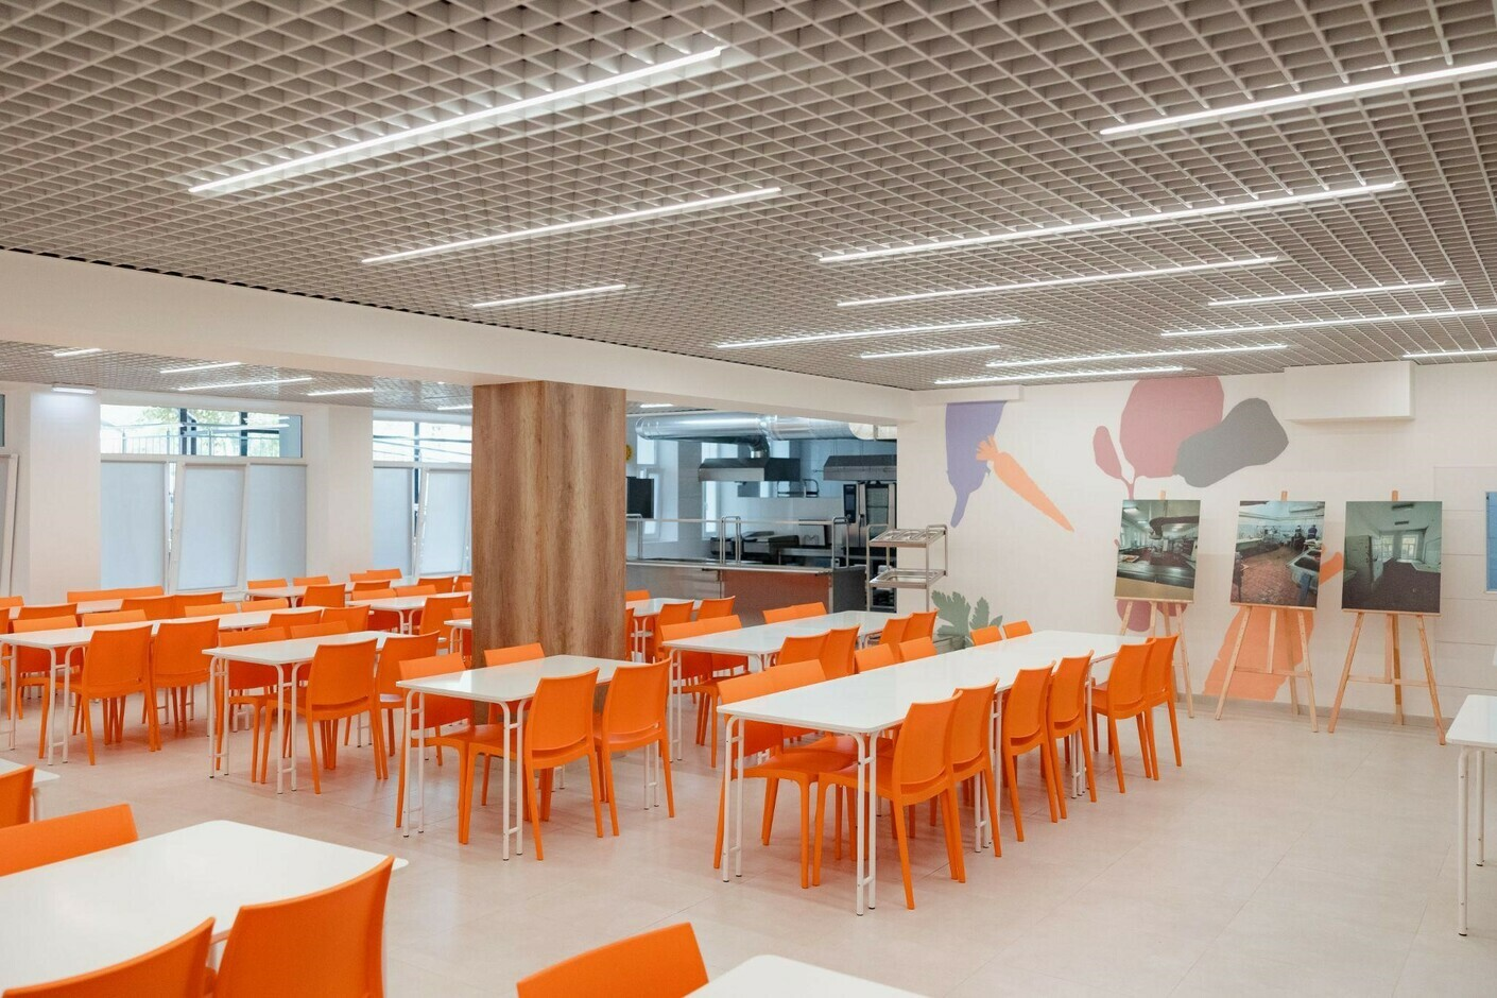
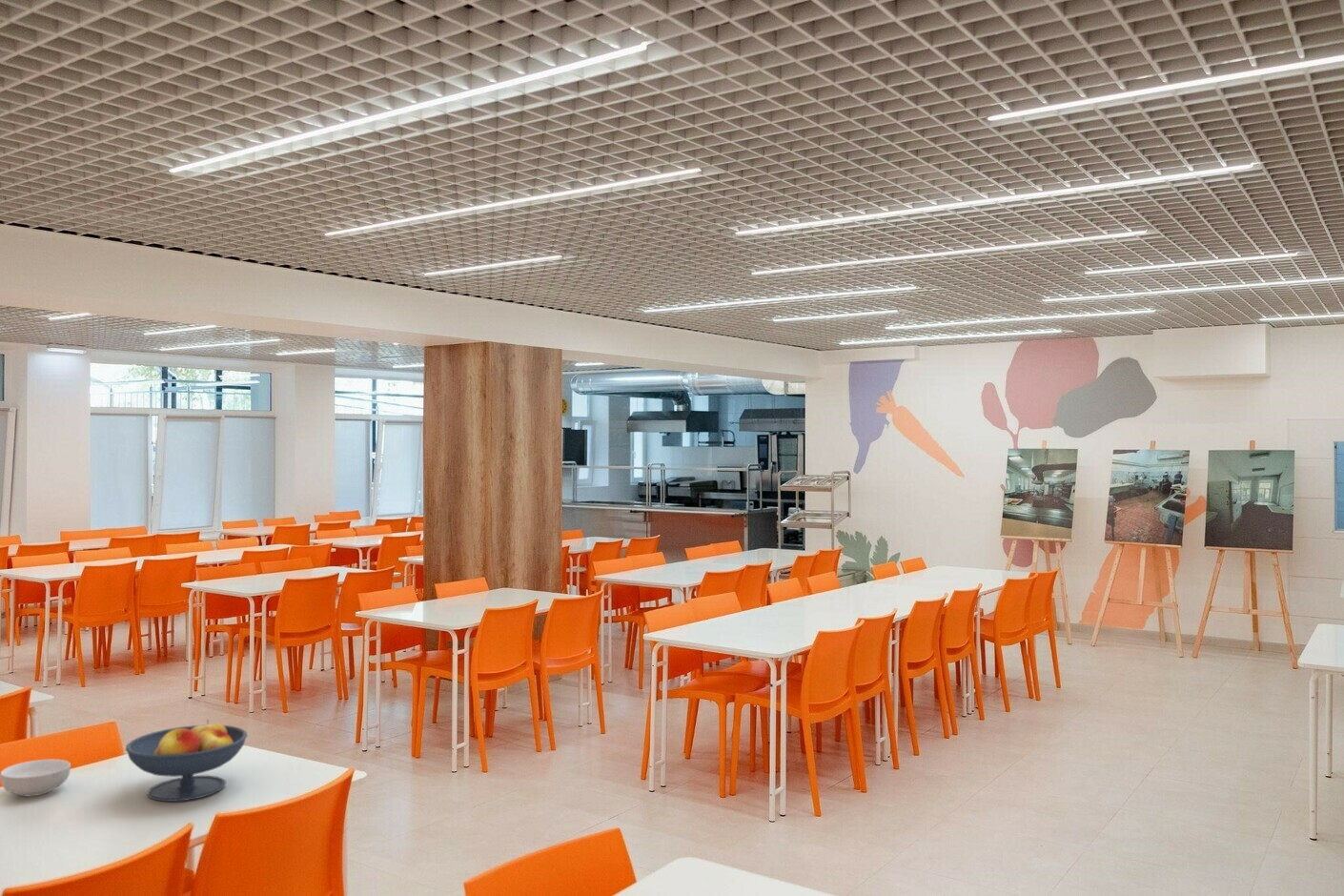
+ fruit bowl (187, 755)
+ cereal bowl (35, 780)
